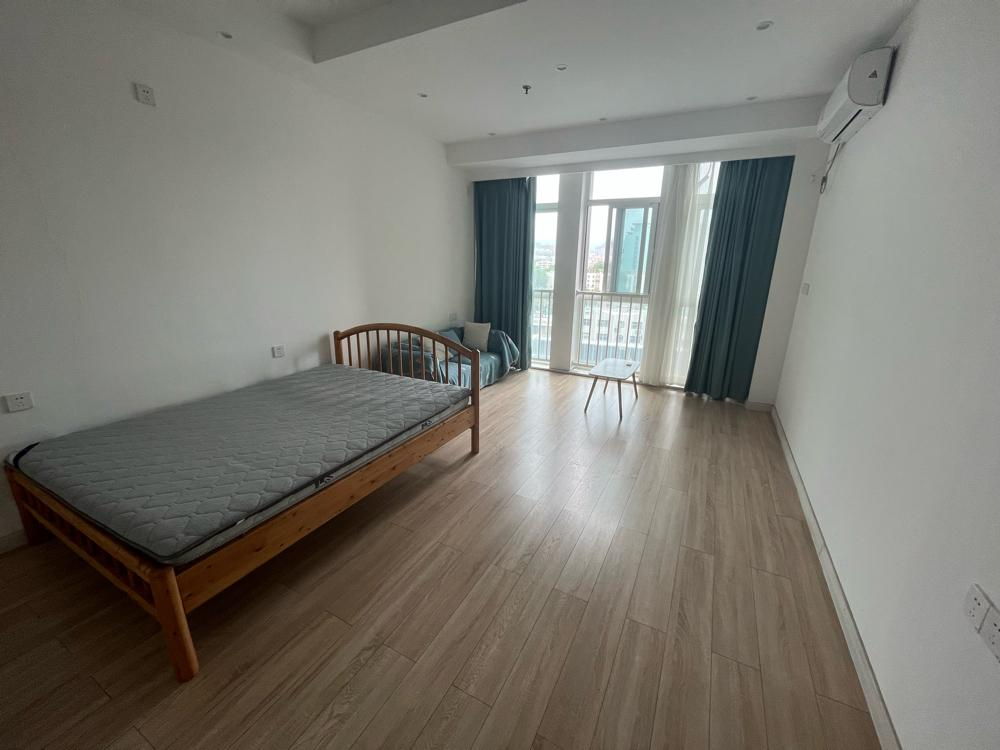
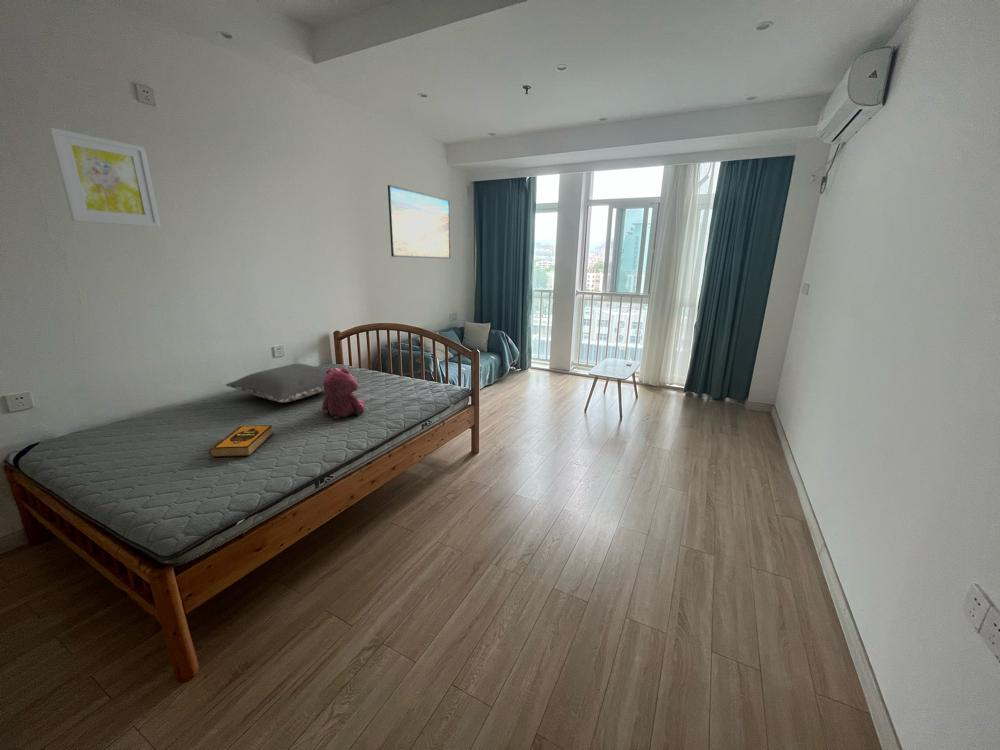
+ hardback book (242, 440)
+ pillow (292, 381)
+ teddy bear (341, 390)
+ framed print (422, 226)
+ wall art (109, 182)
